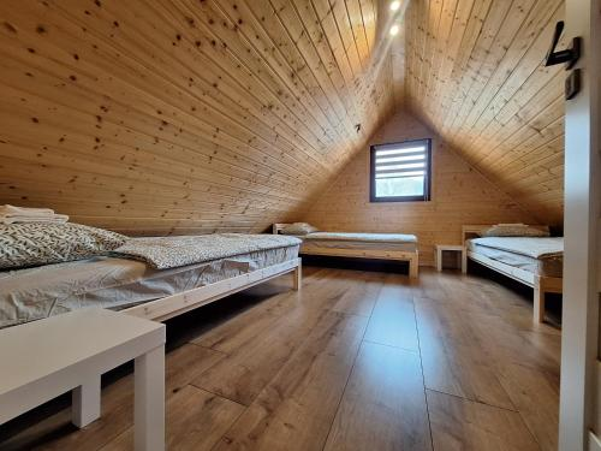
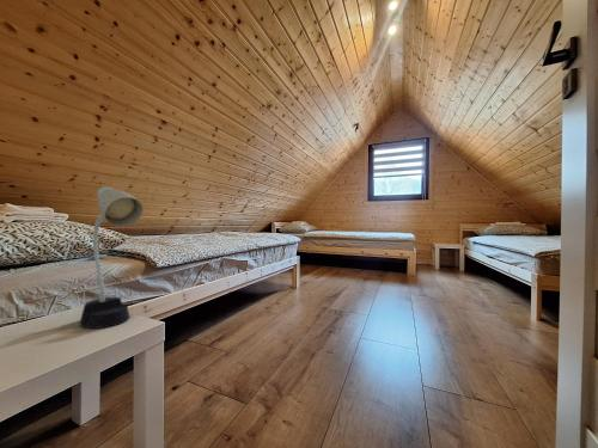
+ desk lamp (98, 254)
